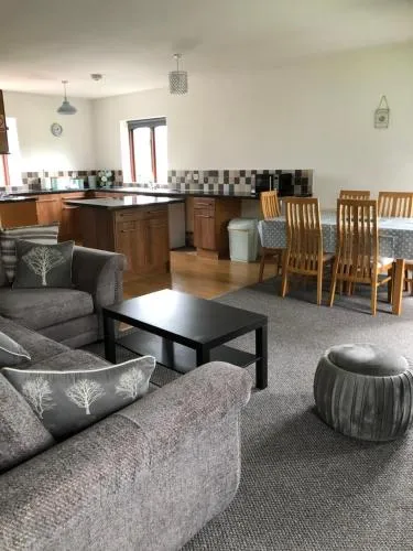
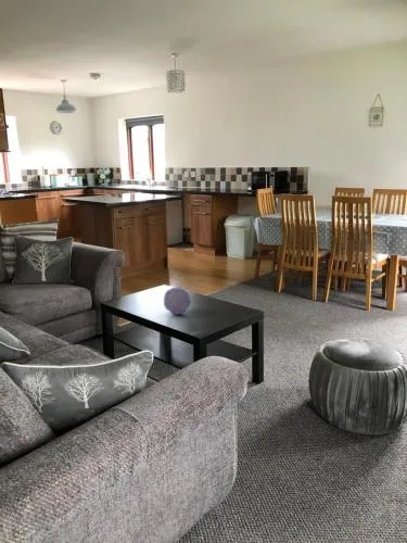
+ decorative ball (176, 300)
